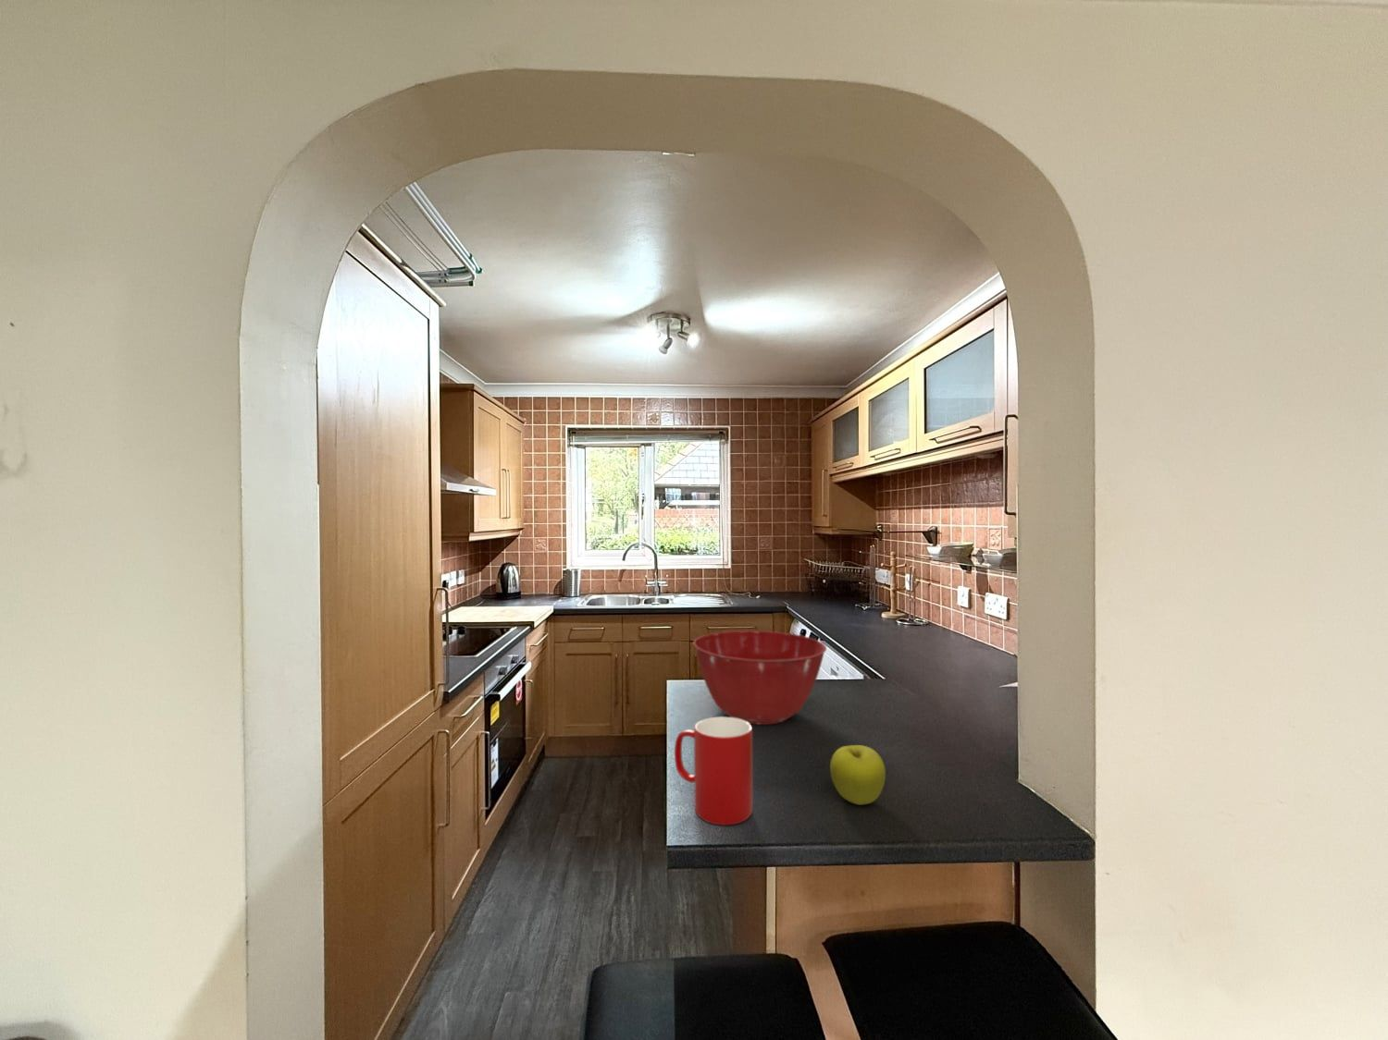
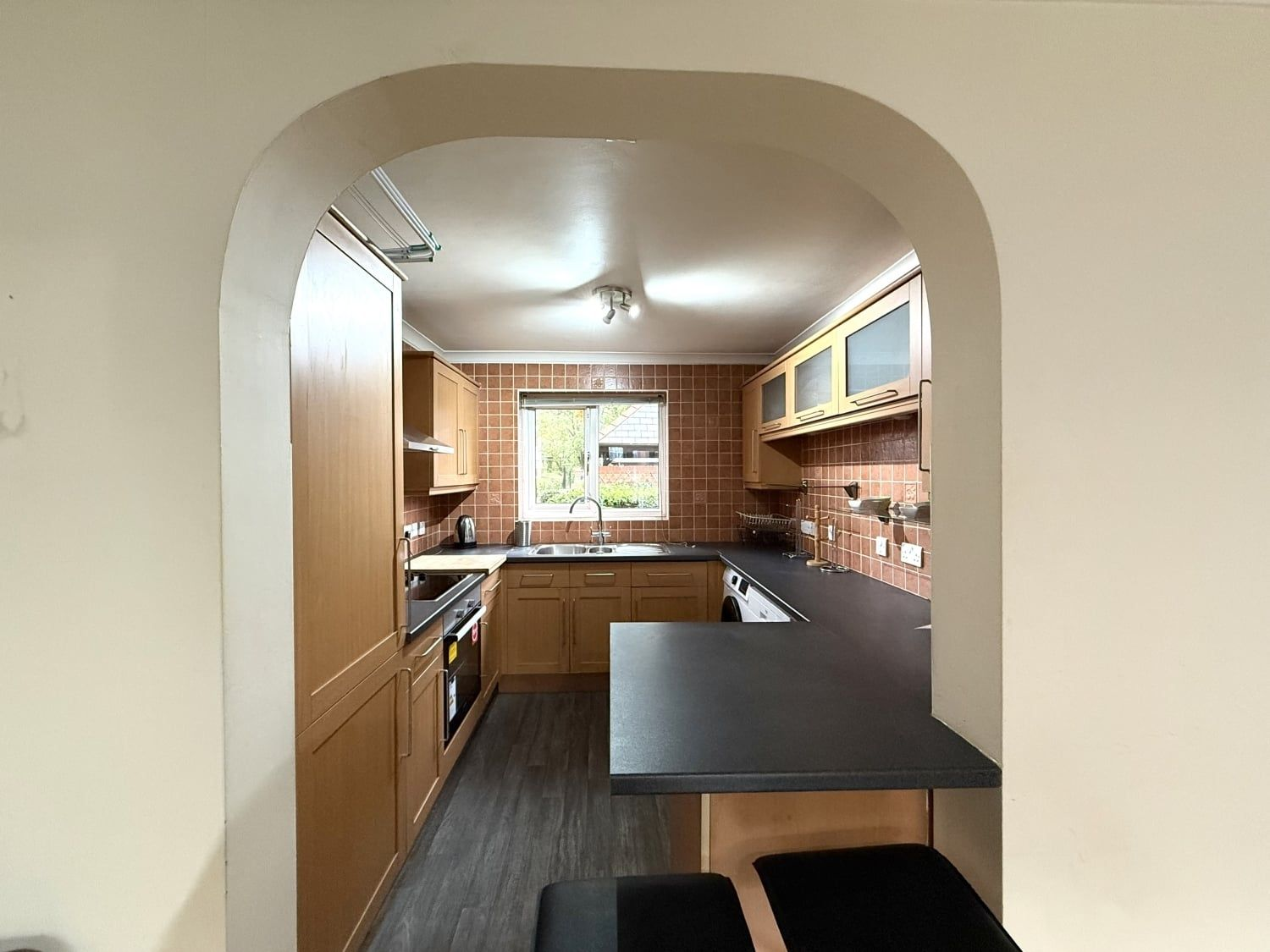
- cup (715, 765)
- mixing bowl (758, 677)
- fruit (857, 773)
